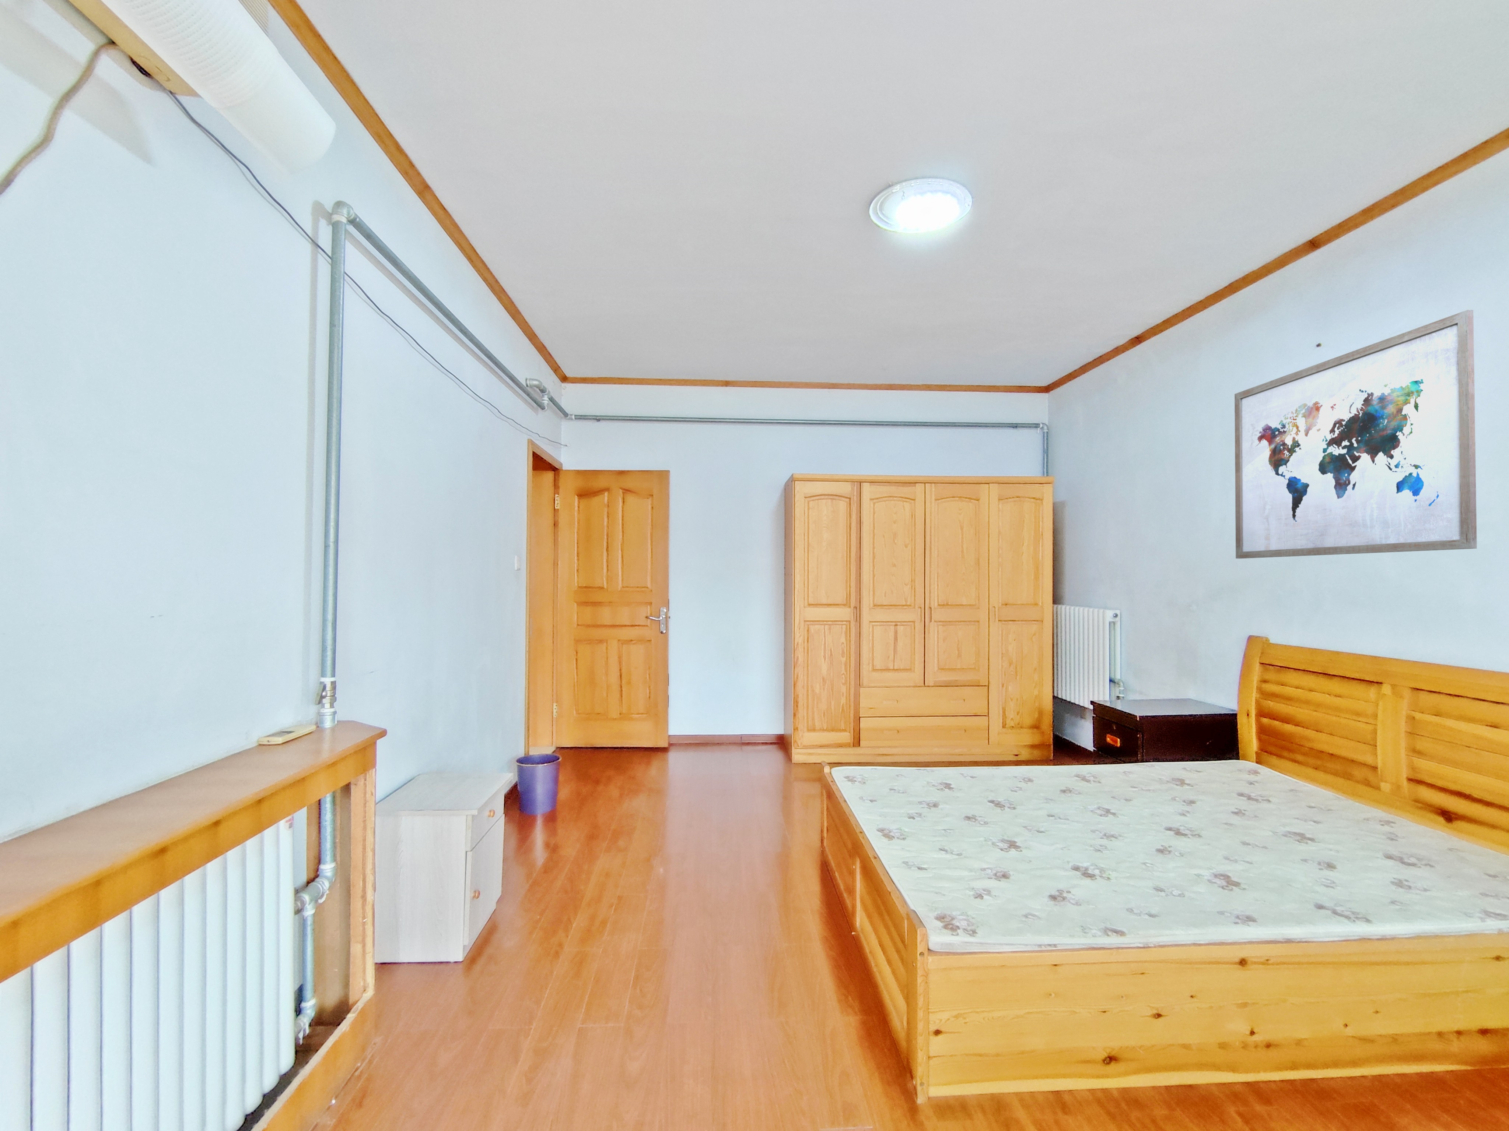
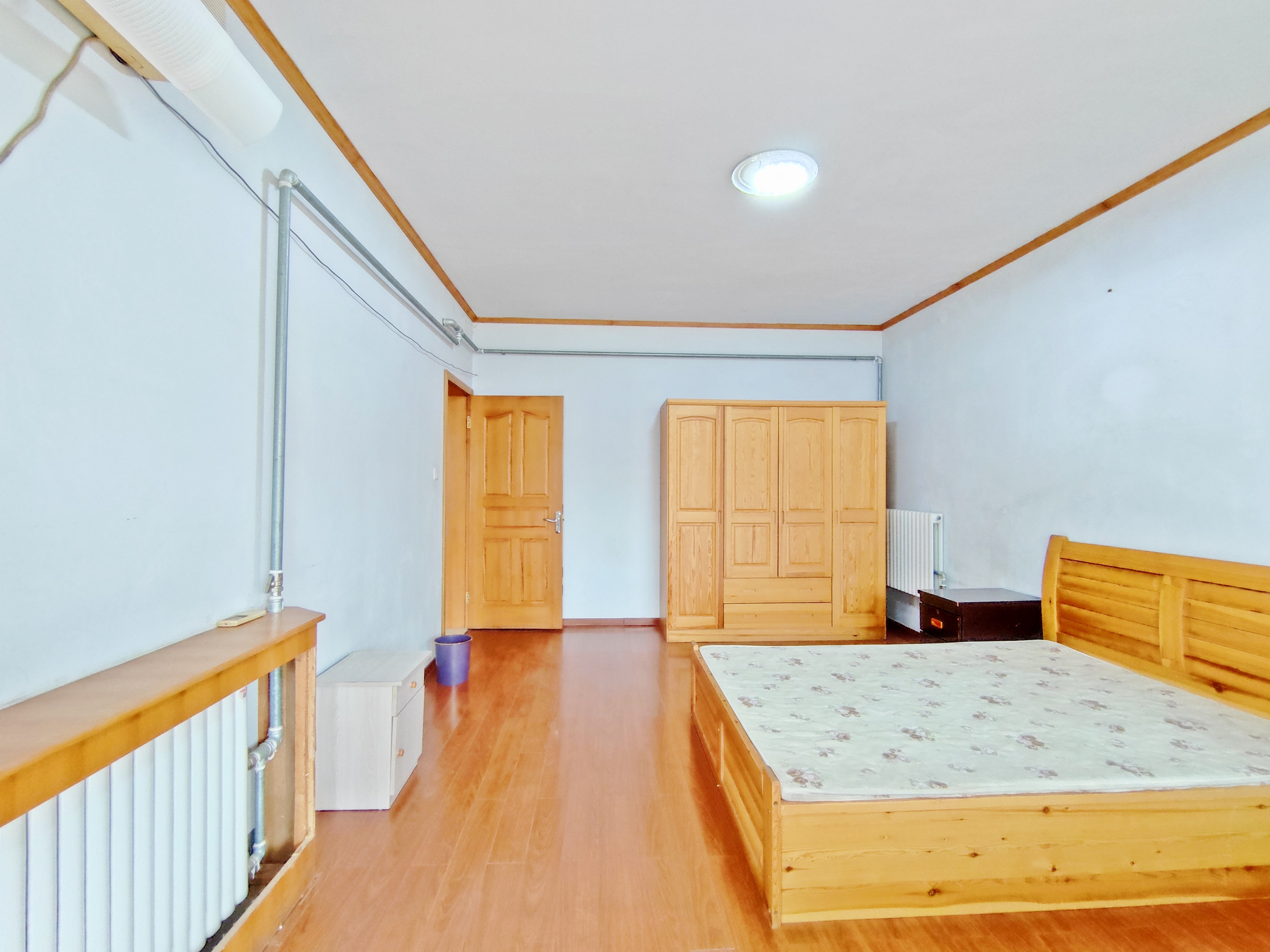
- wall art (1333, 456)
